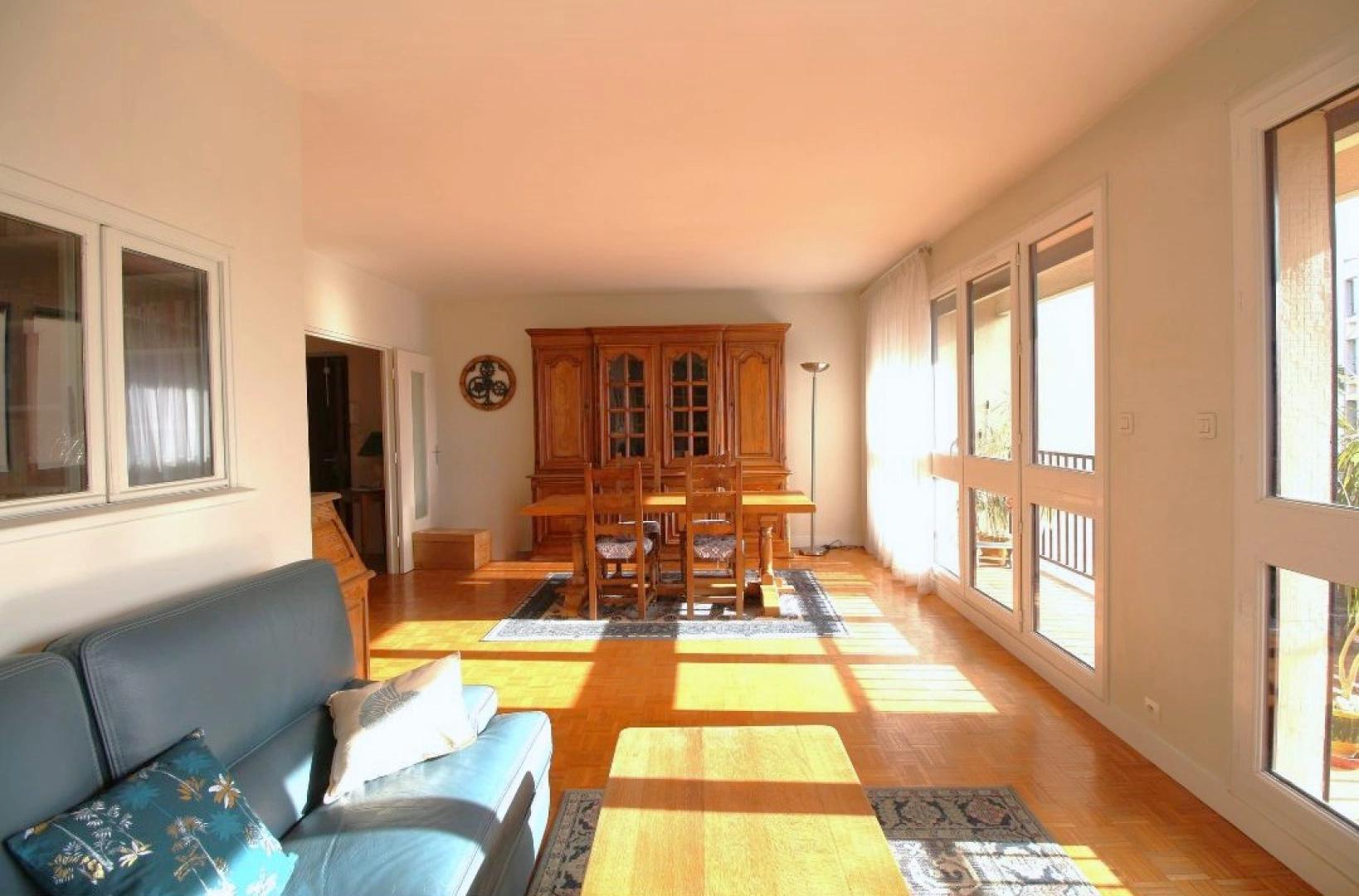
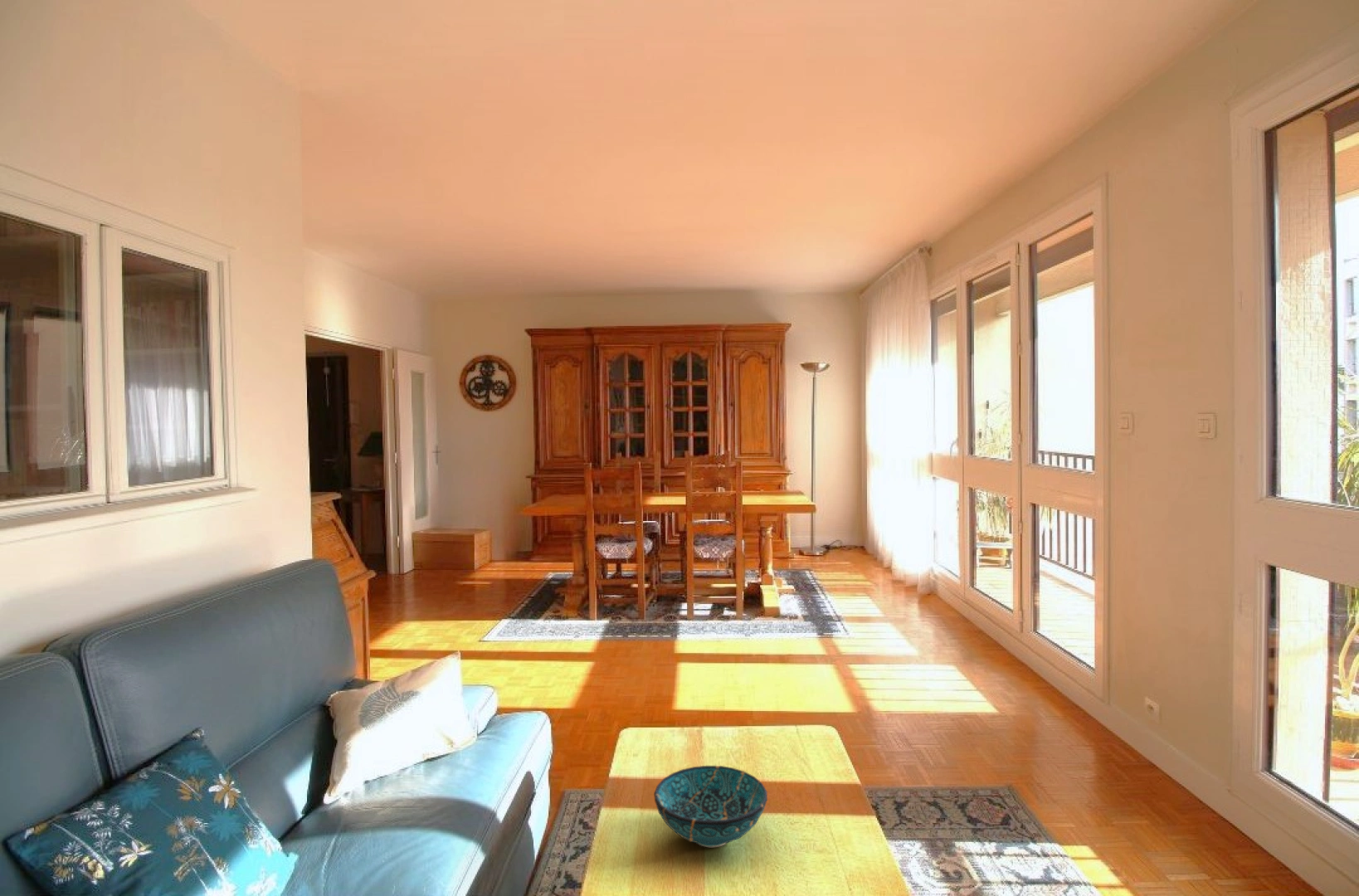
+ decorative bowl (710, 813)
